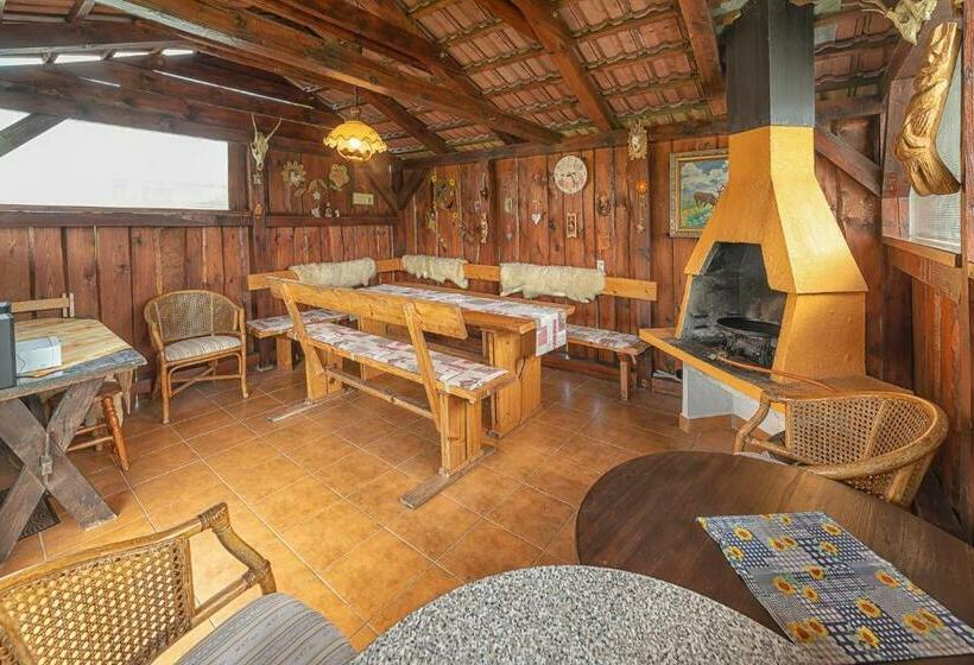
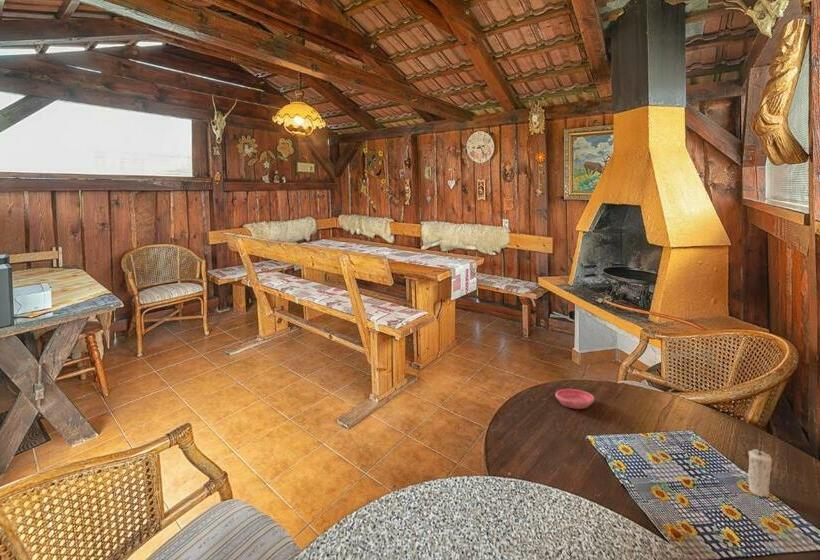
+ candle (759, 468)
+ saucer (574, 399)
